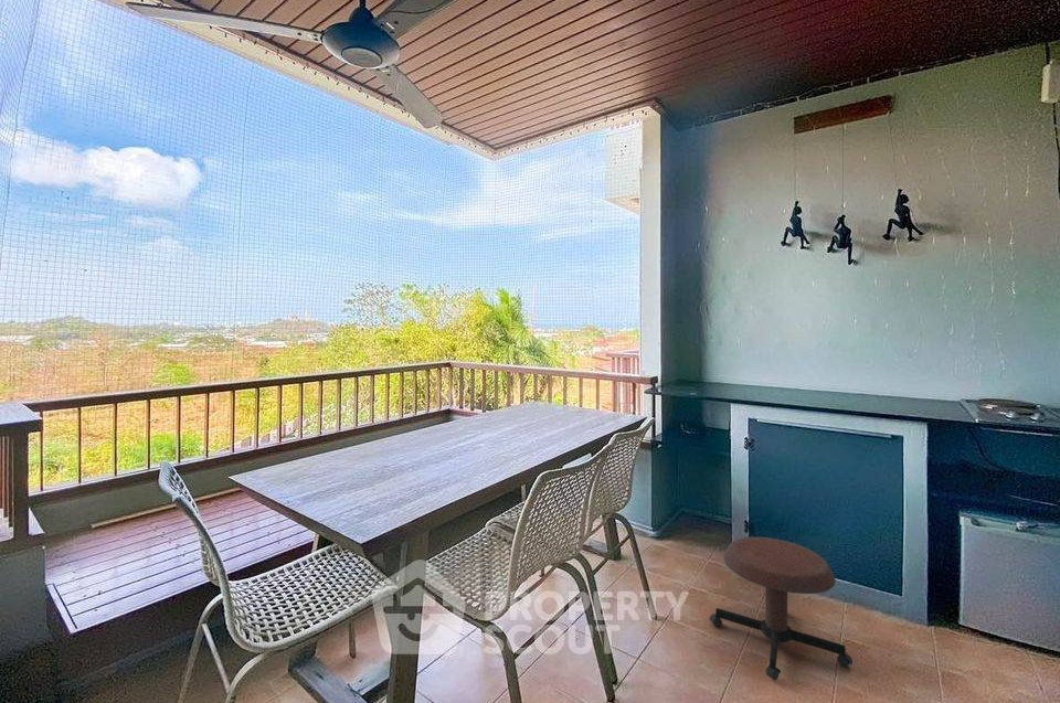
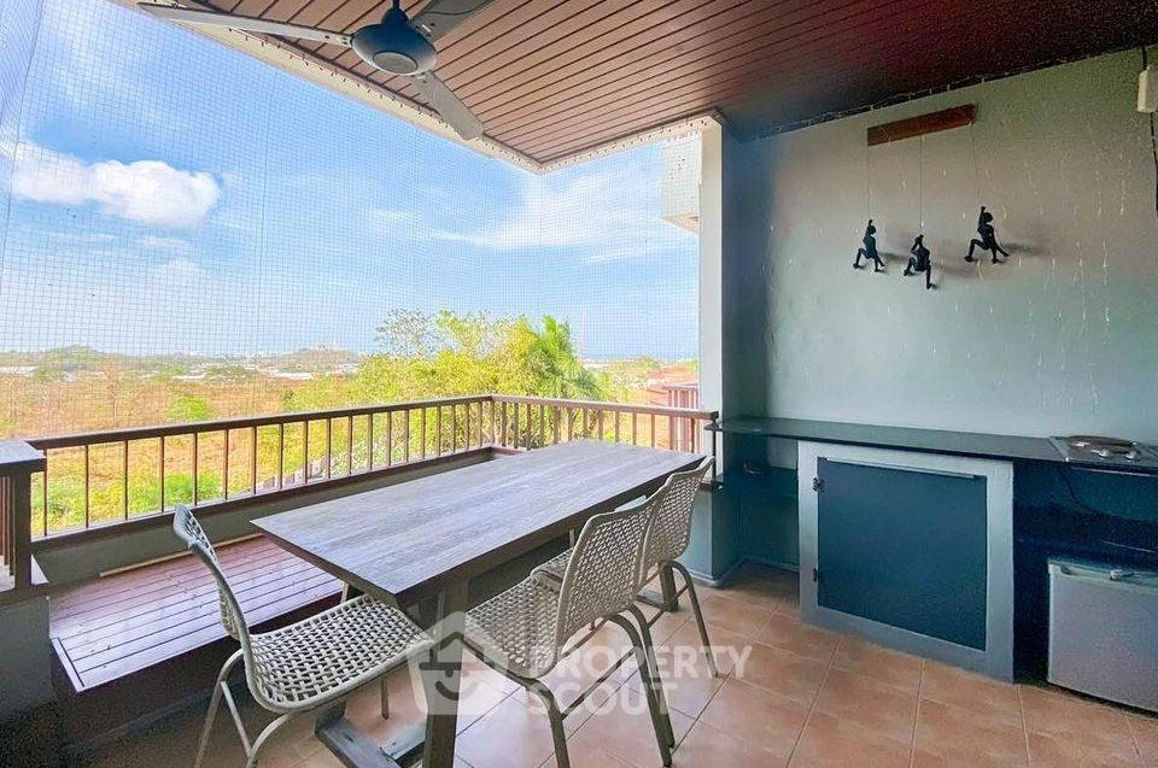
- stool (775, 598)
